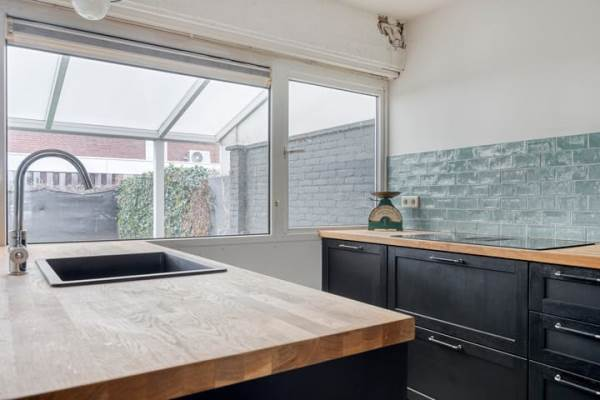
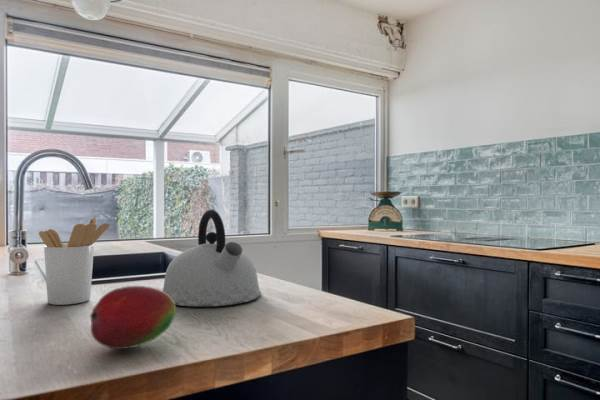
+ fruit (134, 315)
+ utensil holder (76, 260)
+ kettle (213, 253)
